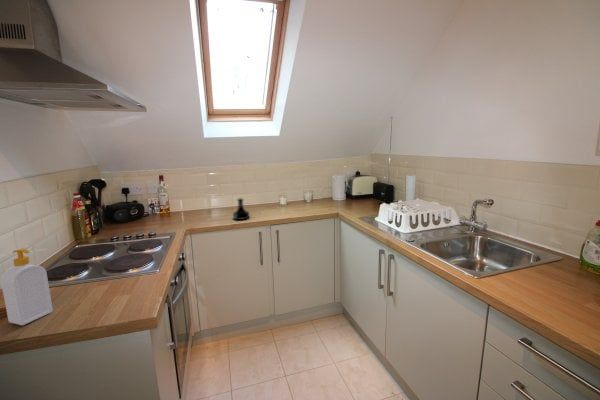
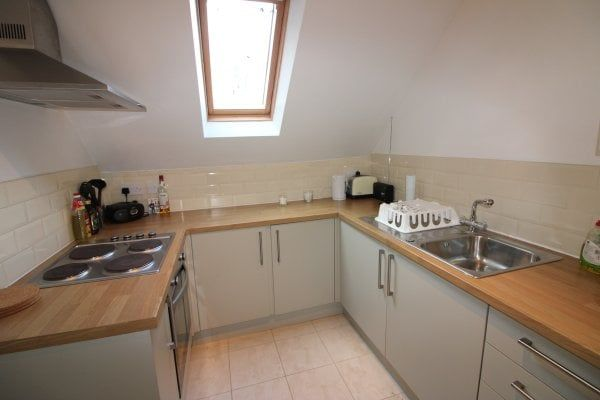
- soap bottle (26, 284)
- tequila bottle (240, 208)
